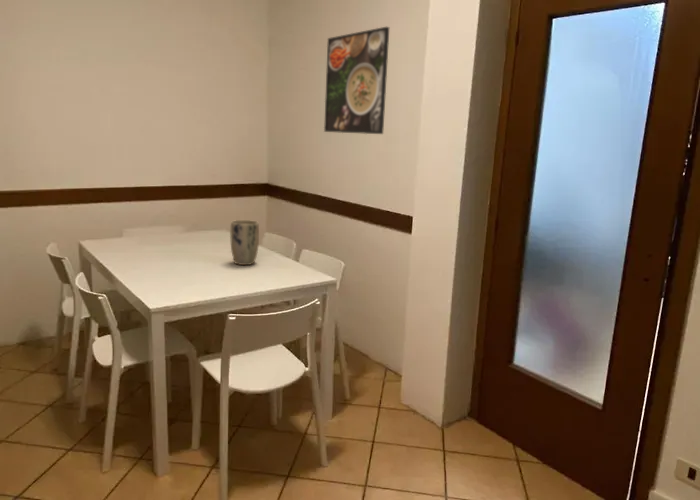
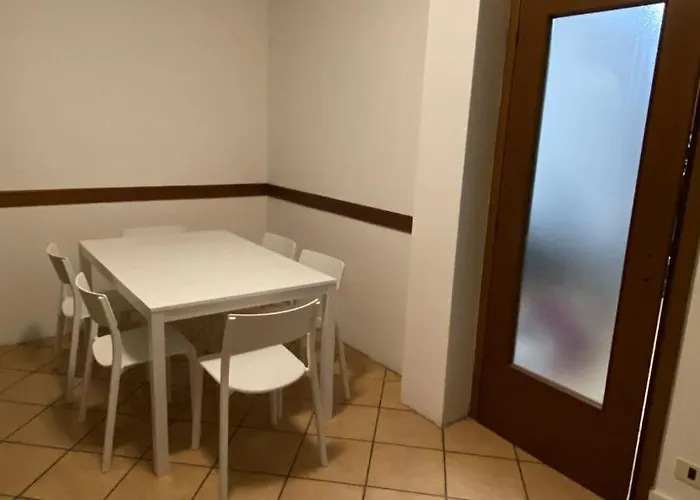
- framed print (354, 83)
- plant pot (244, 242)
